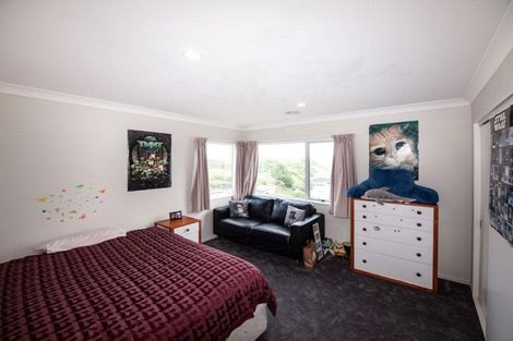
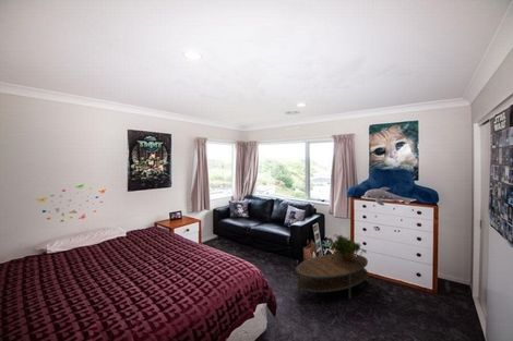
+ potted plant (346, 247)
+ coffee table (333, 276)
